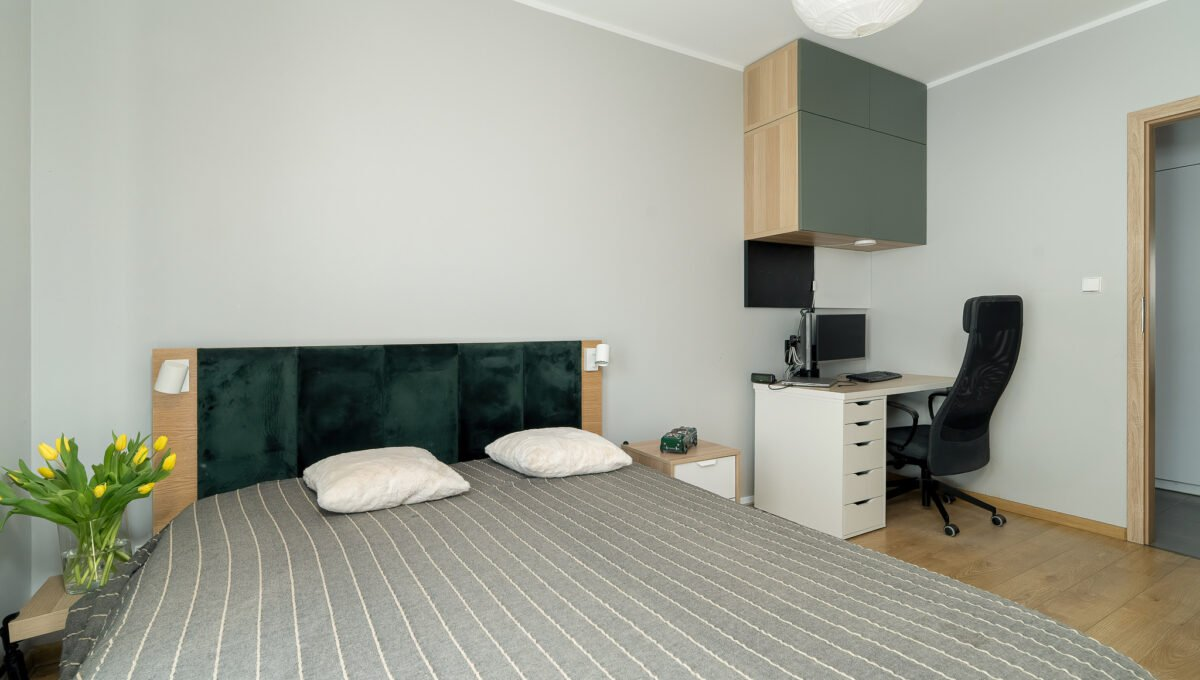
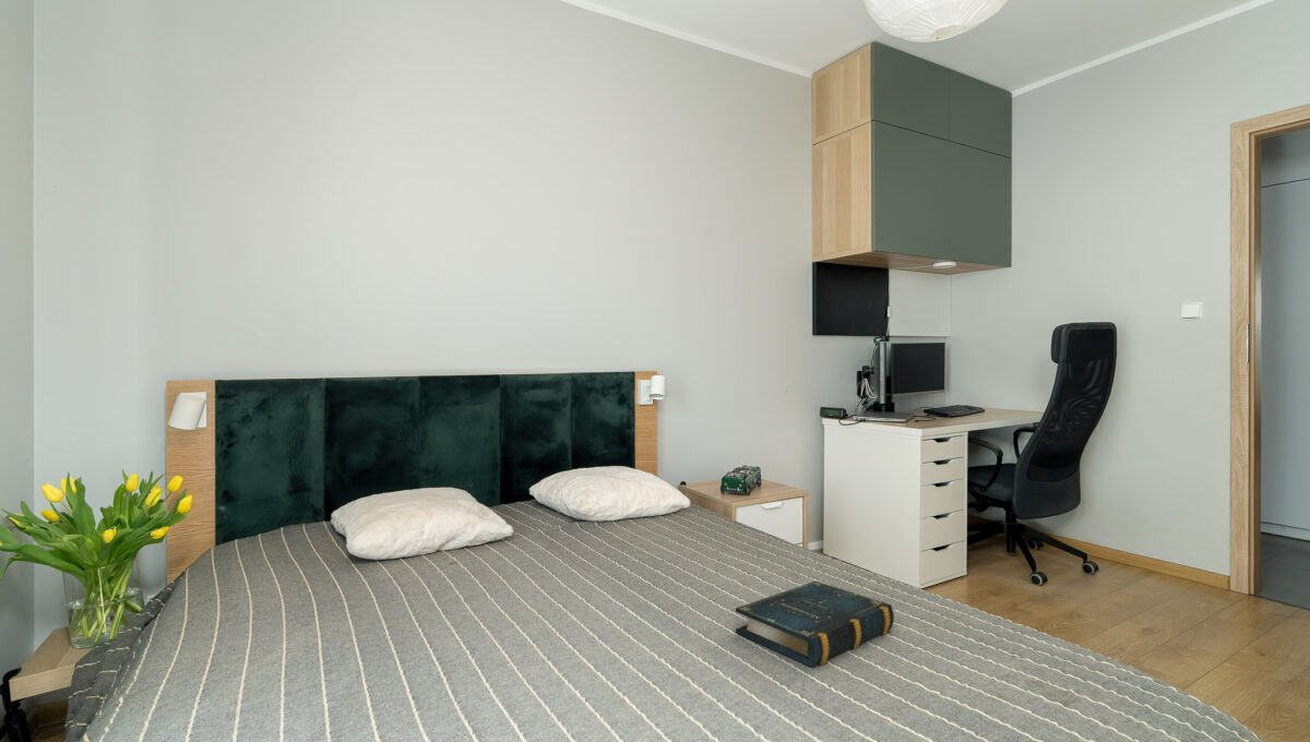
+ book (815, 619)
